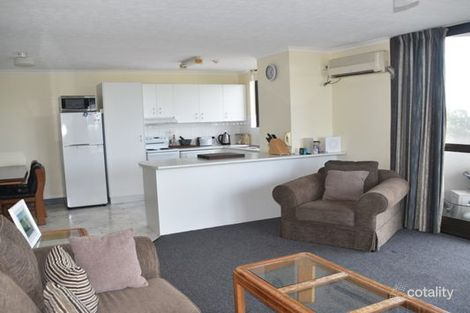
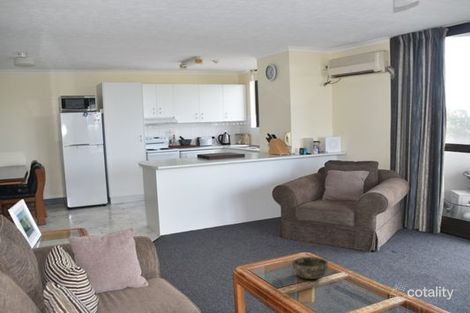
+ bowl (310, 268)
